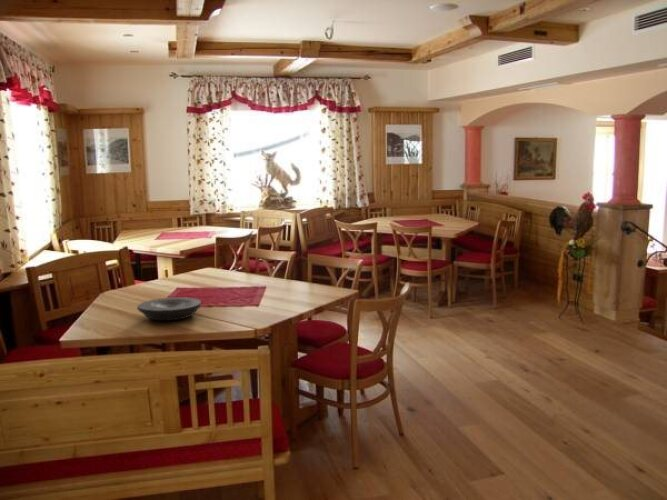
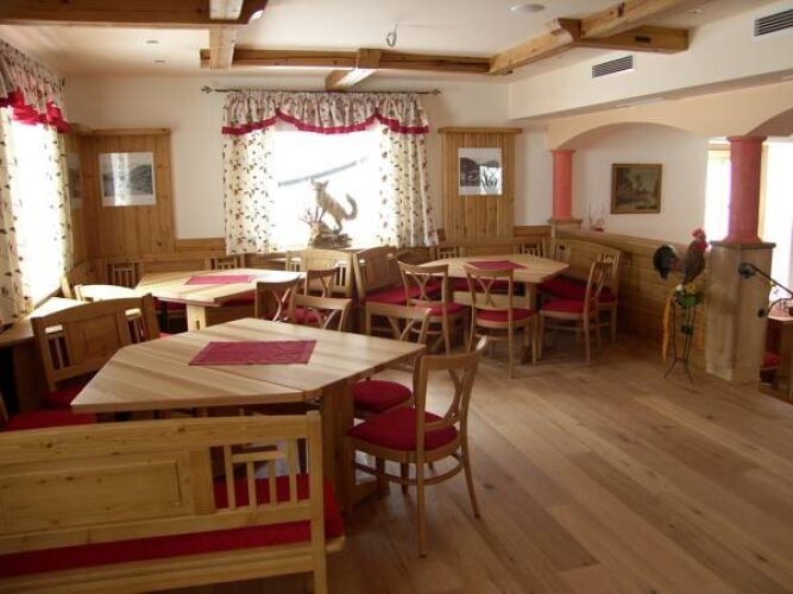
- plate (170, 310)
